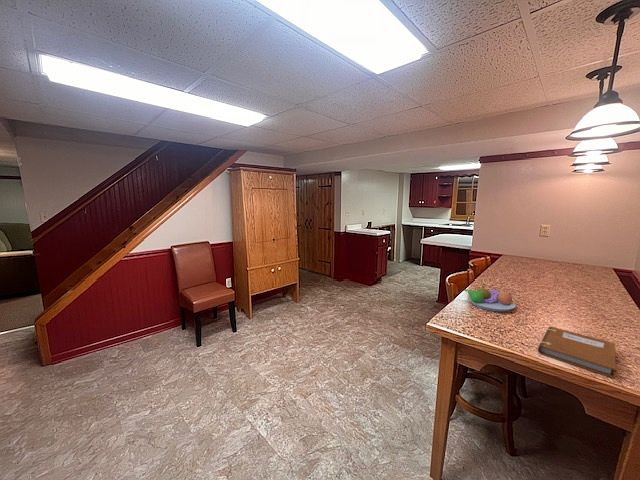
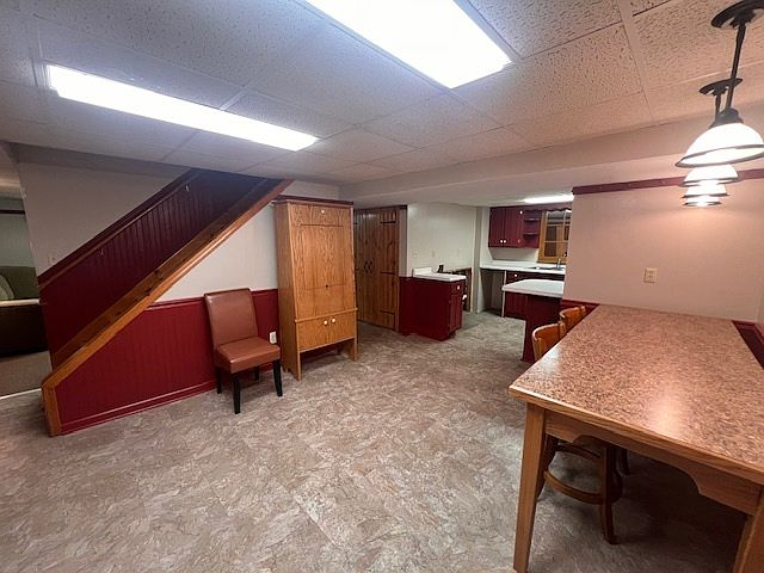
- fruit bowl (489, 297)
- notebook (576, 347)
